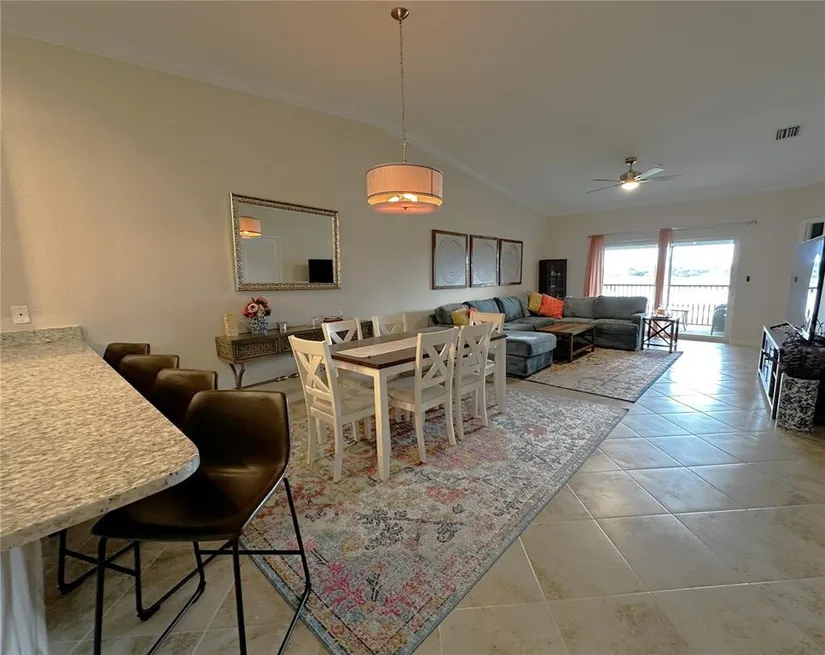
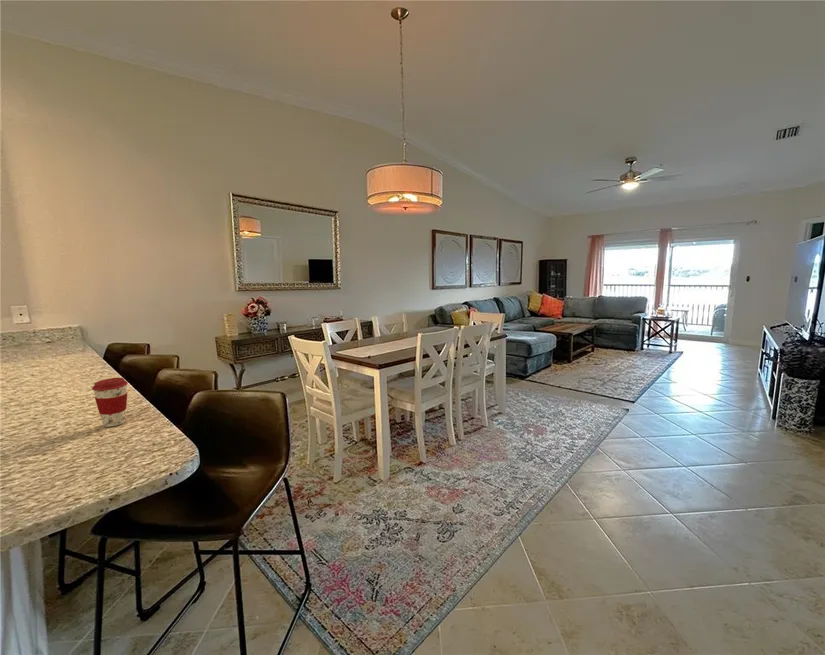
+ coffee cup (112, 402)
